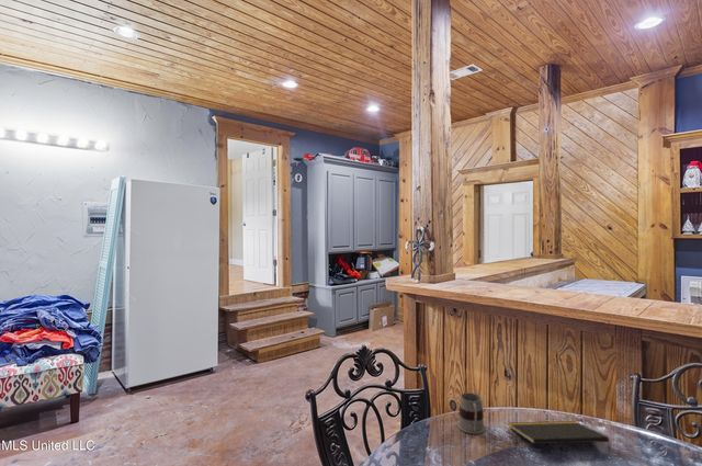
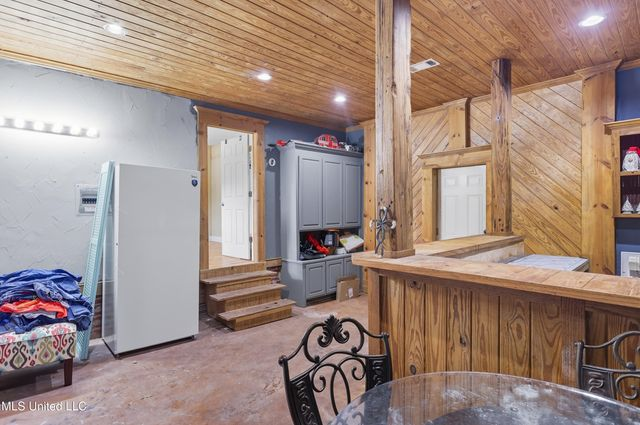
- notepad (555, 431)
- mug (472, 413)
